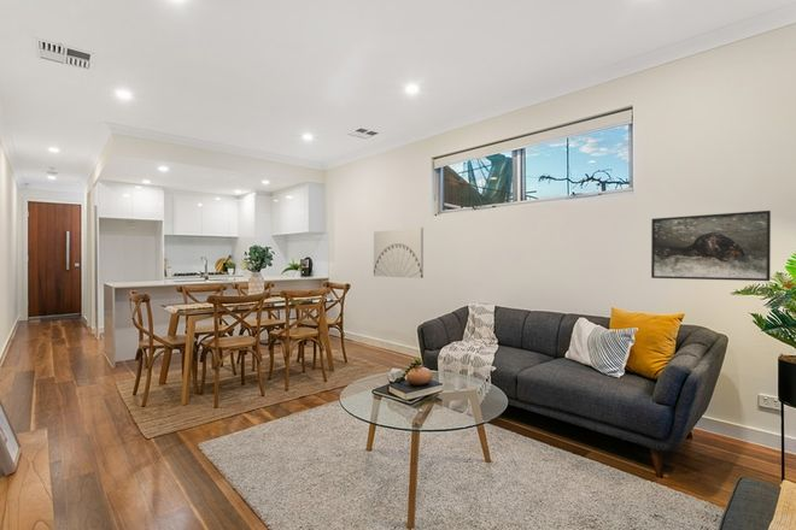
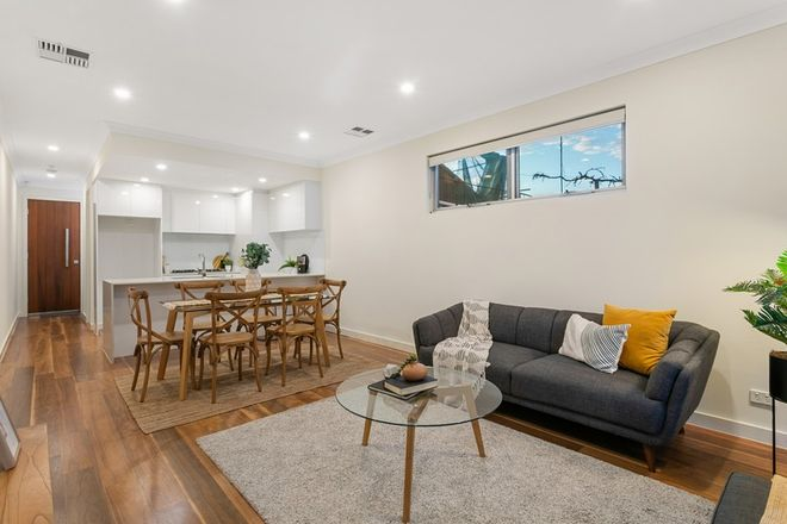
- wall art (397, 253)
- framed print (706, 247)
